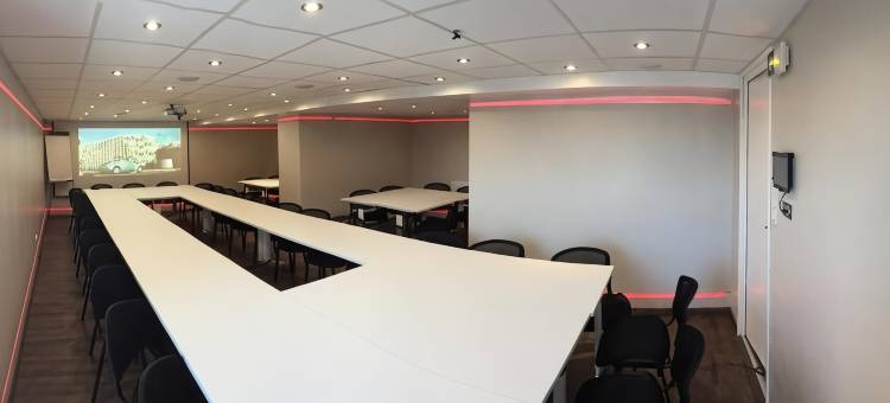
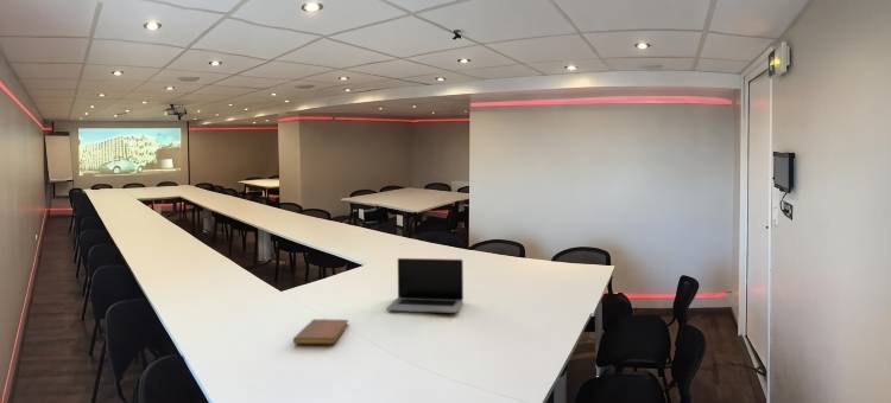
+ notebook (322, 331)
+ laptop (425, 284)
